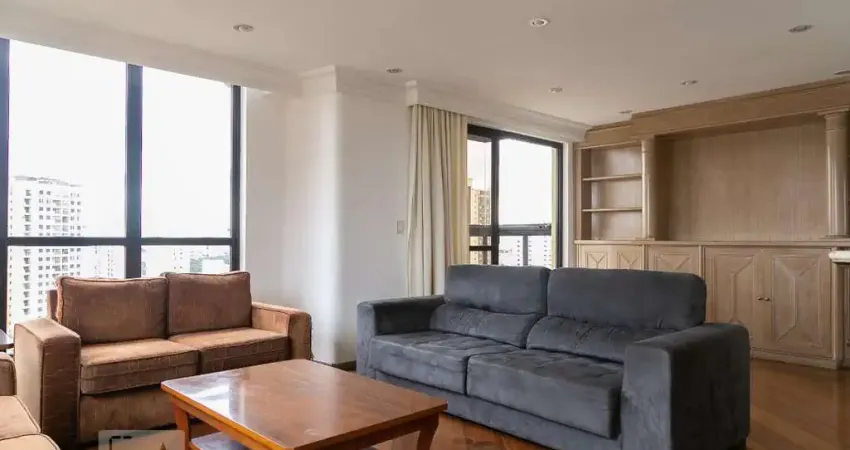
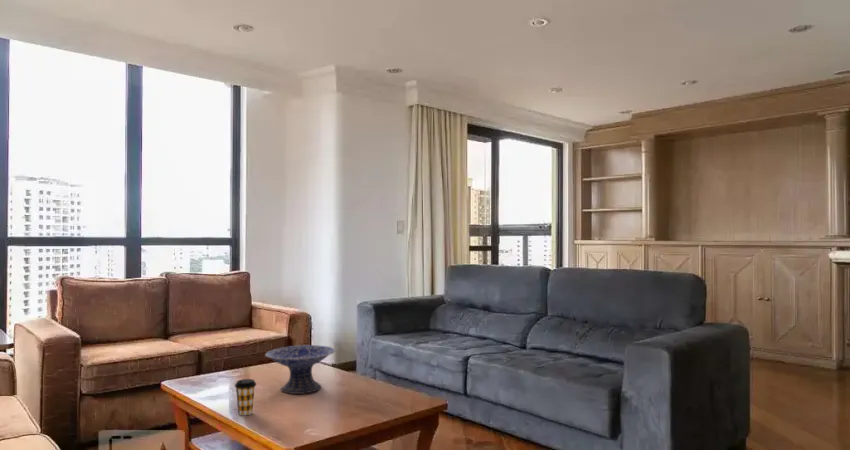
+ decorative bowl (300, 369)
+ coffee cup (245, 397)
